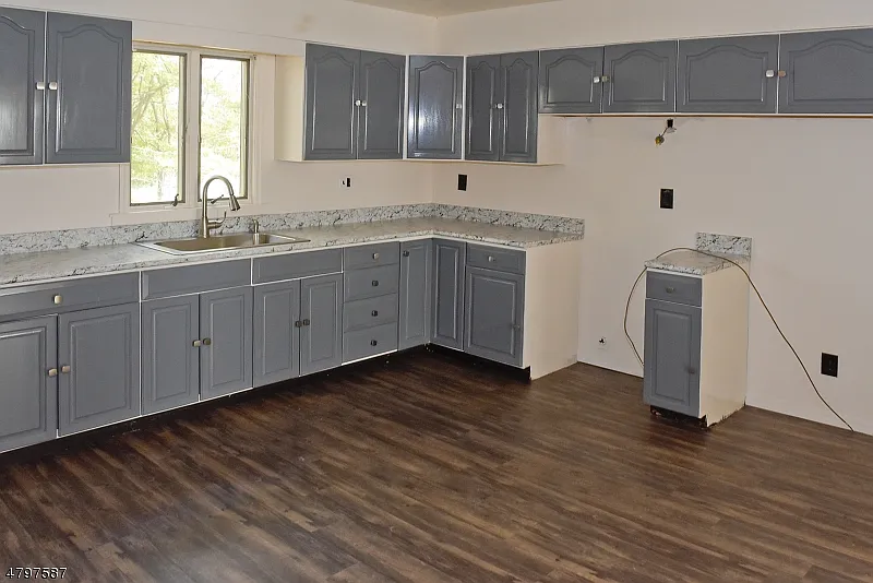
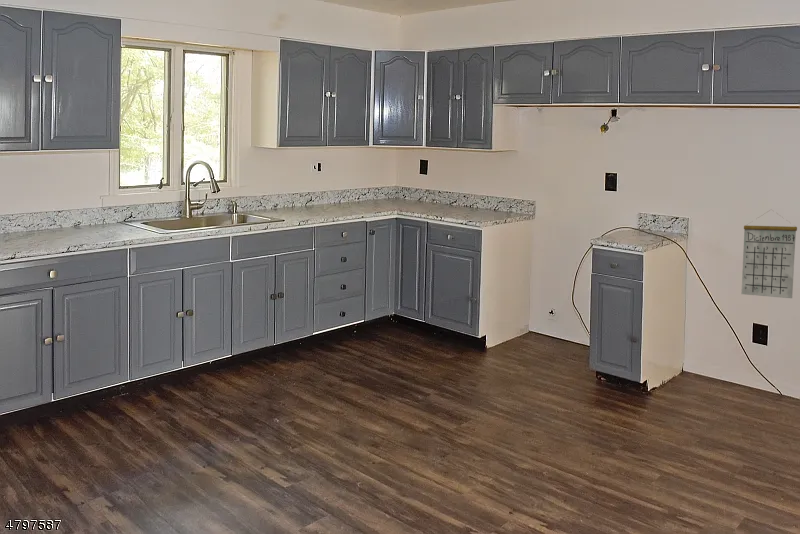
+ calendar (768, 253)
